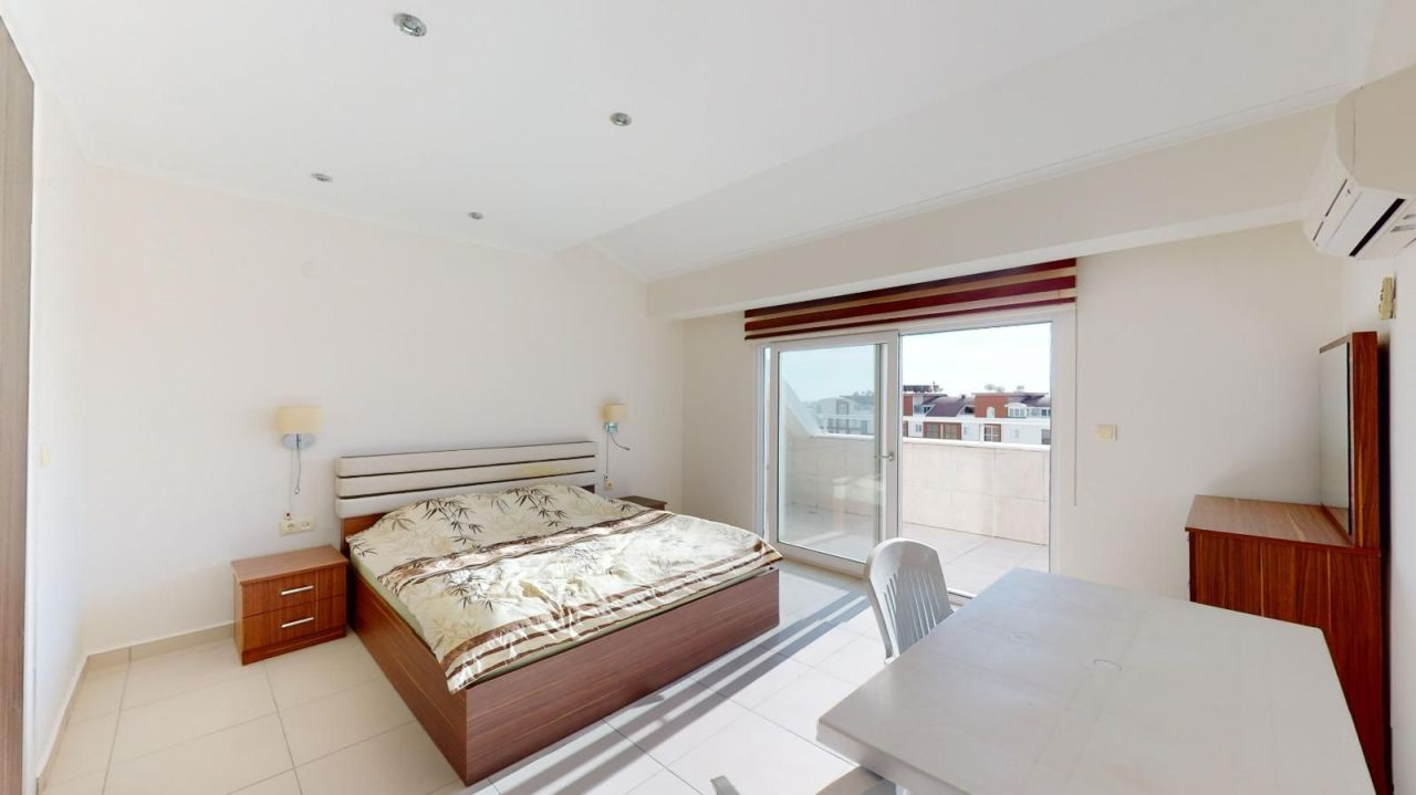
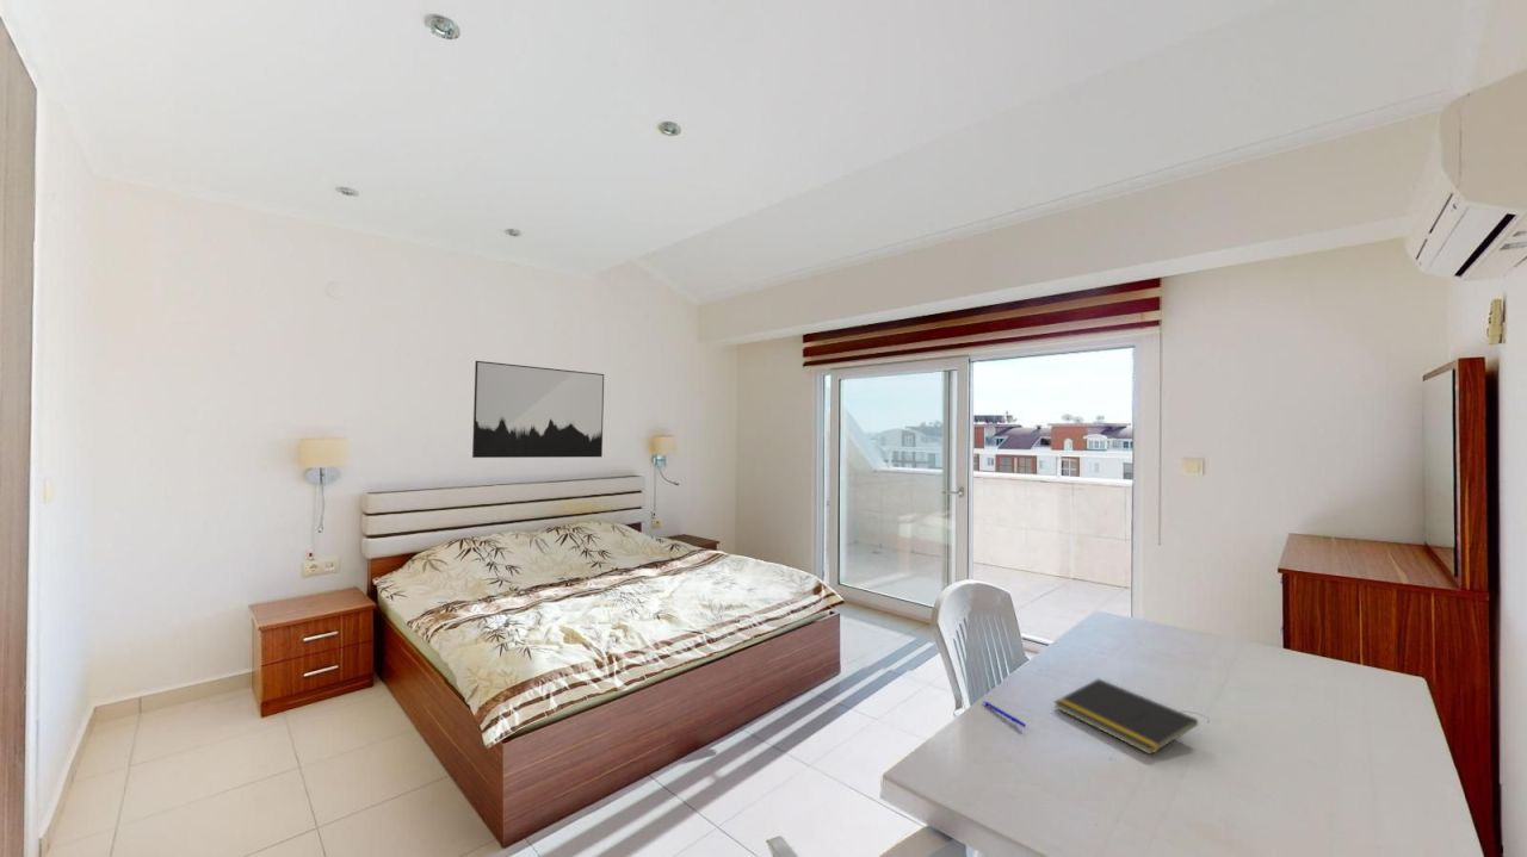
+ pen (1002, 713)
+ notepad (1121, 713)
+ wall art (543, 412)
